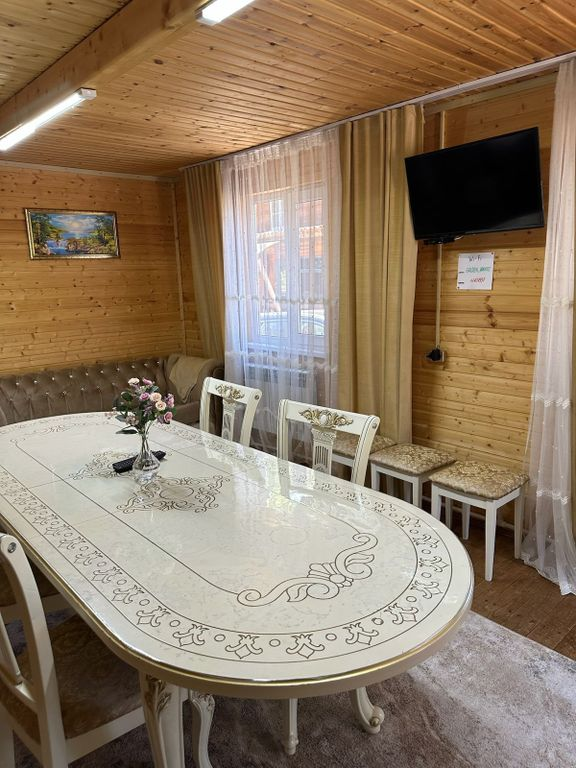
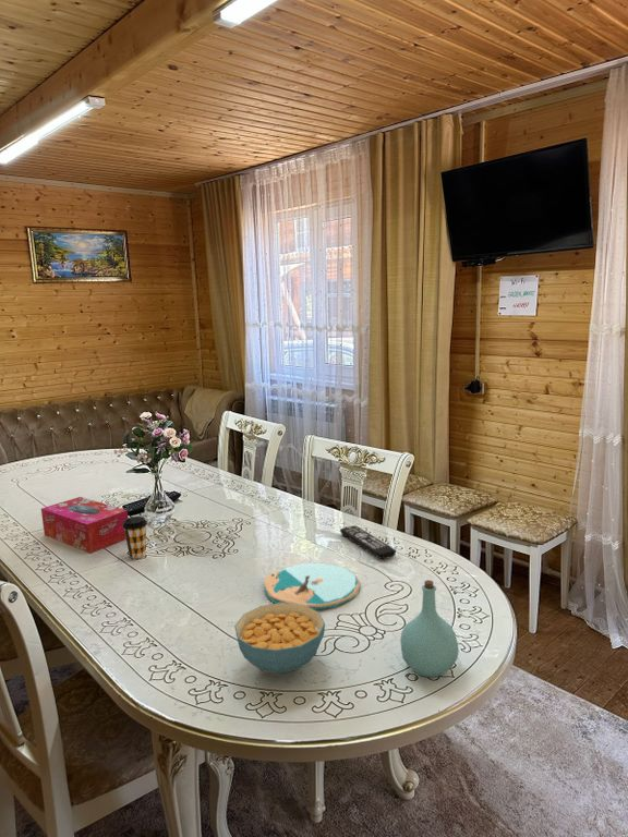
+ bottle (428, 624)
+ cereal bowl (280, 644)
+ remote control (366, 542)
+ coffee cup (135, 537)
+ tissue box (85, 522)
+ plate (312, 578)
